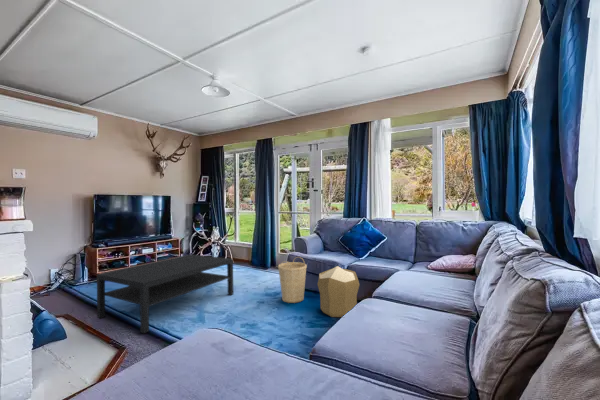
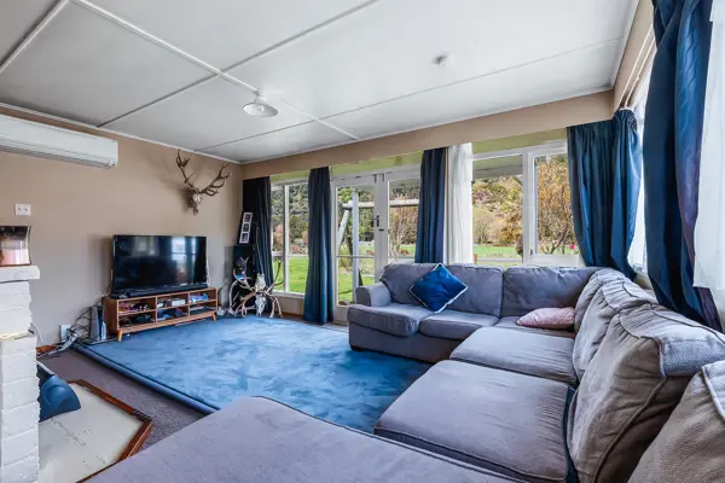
- pouf (338, 288)
- coffee table (172, 285)
- basket (292, 278)
